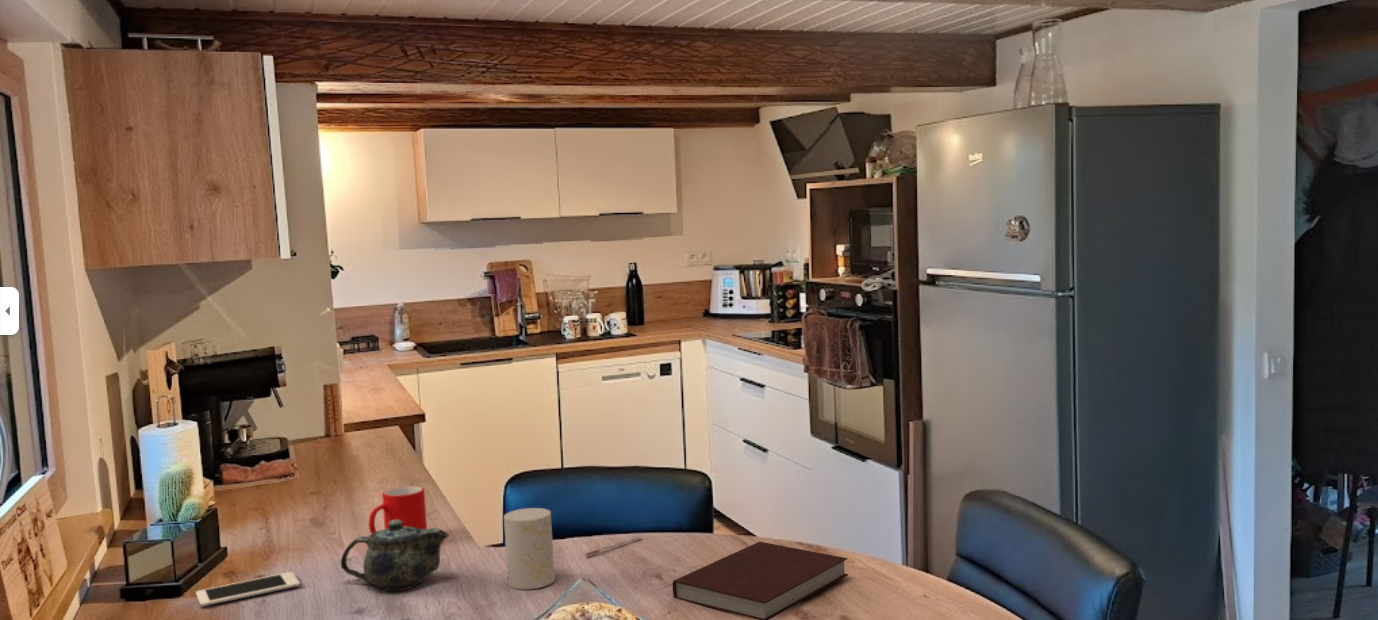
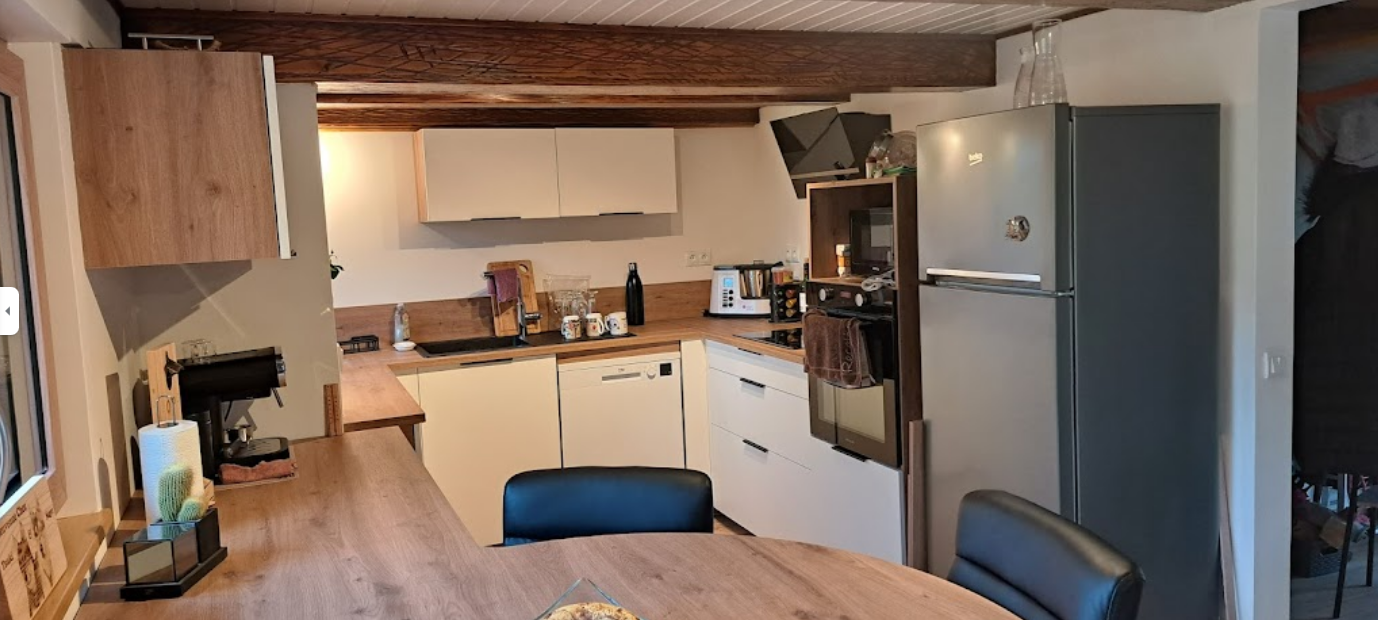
- cup (396, 518)
- chinaware (395, 552)
- notebook (762, 577)
- cup (529, 547)
- pen (614, 545)
- cell phone (248, 588)
